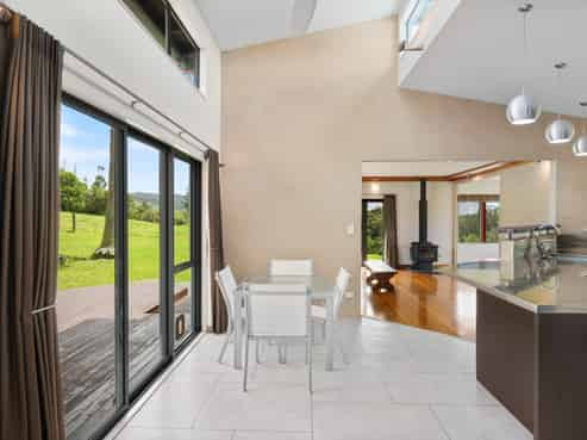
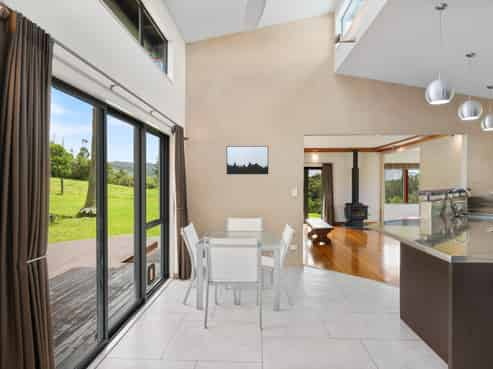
+ wall art (247, 160)
